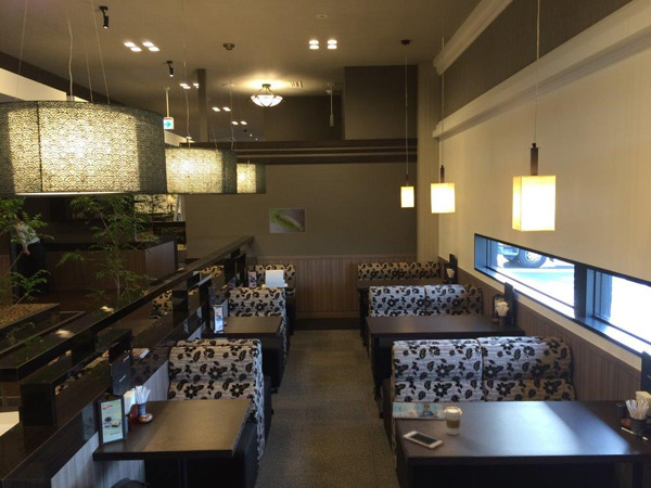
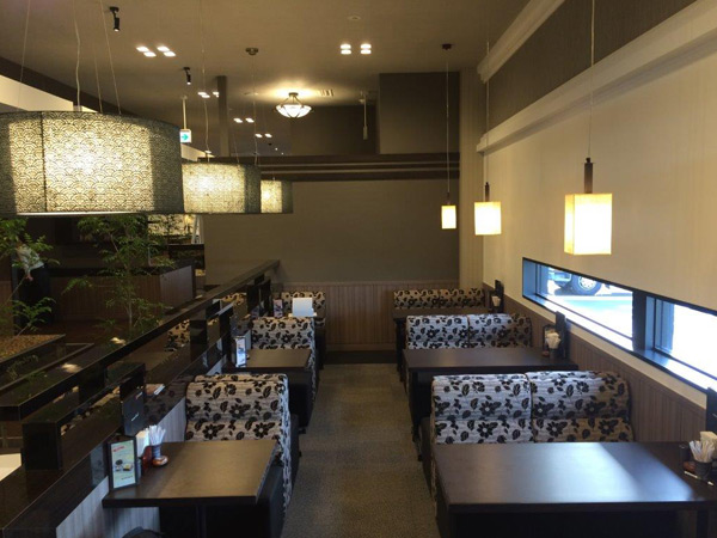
- cell phone (422, 439)
- coffee cup (452, 421)
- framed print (288, 220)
- magazine (418, 410)
